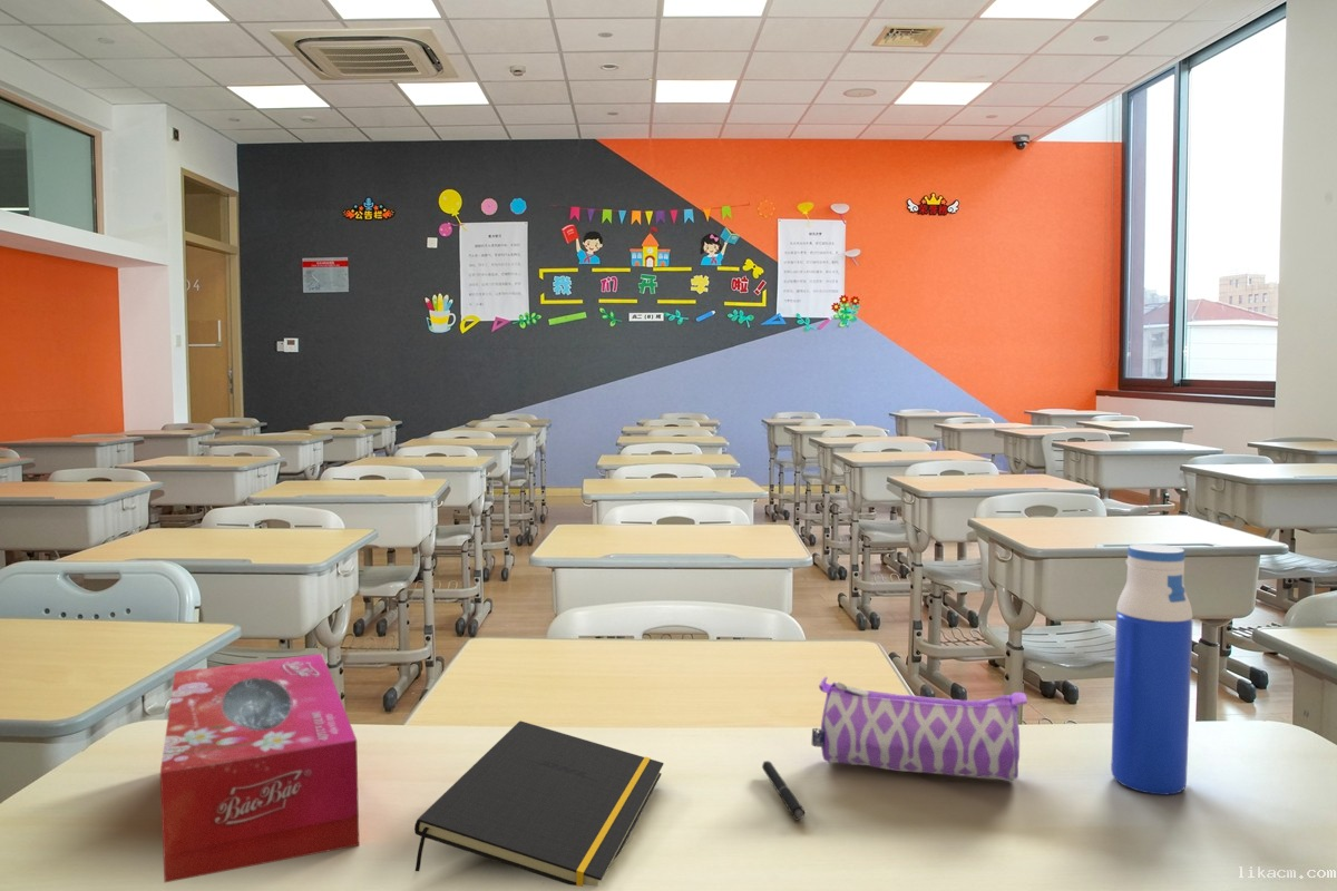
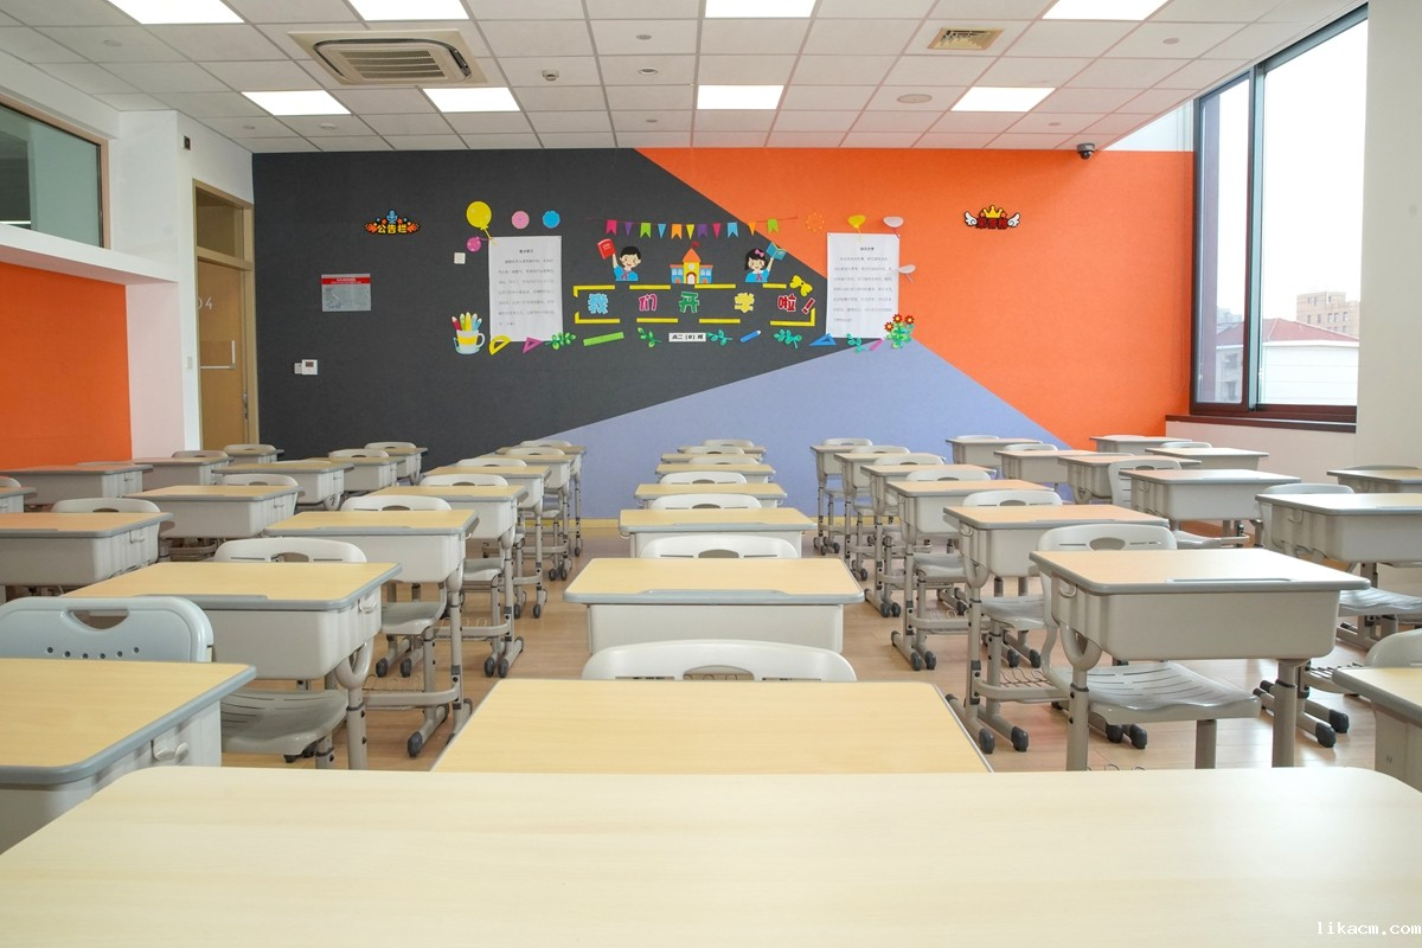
- pen (780, 785)
- notepad (553, 794)
- tissue box (257, 751)
- water bottle (1152, 665)
- pencil case (917, 725)
